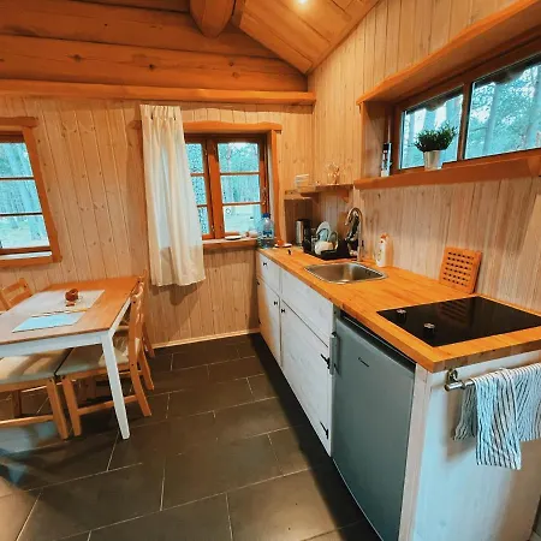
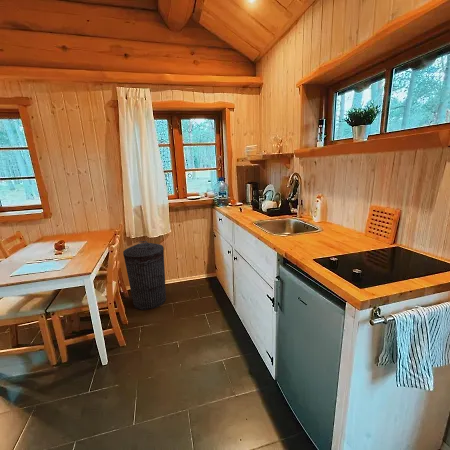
+ trash can (146, 272)
